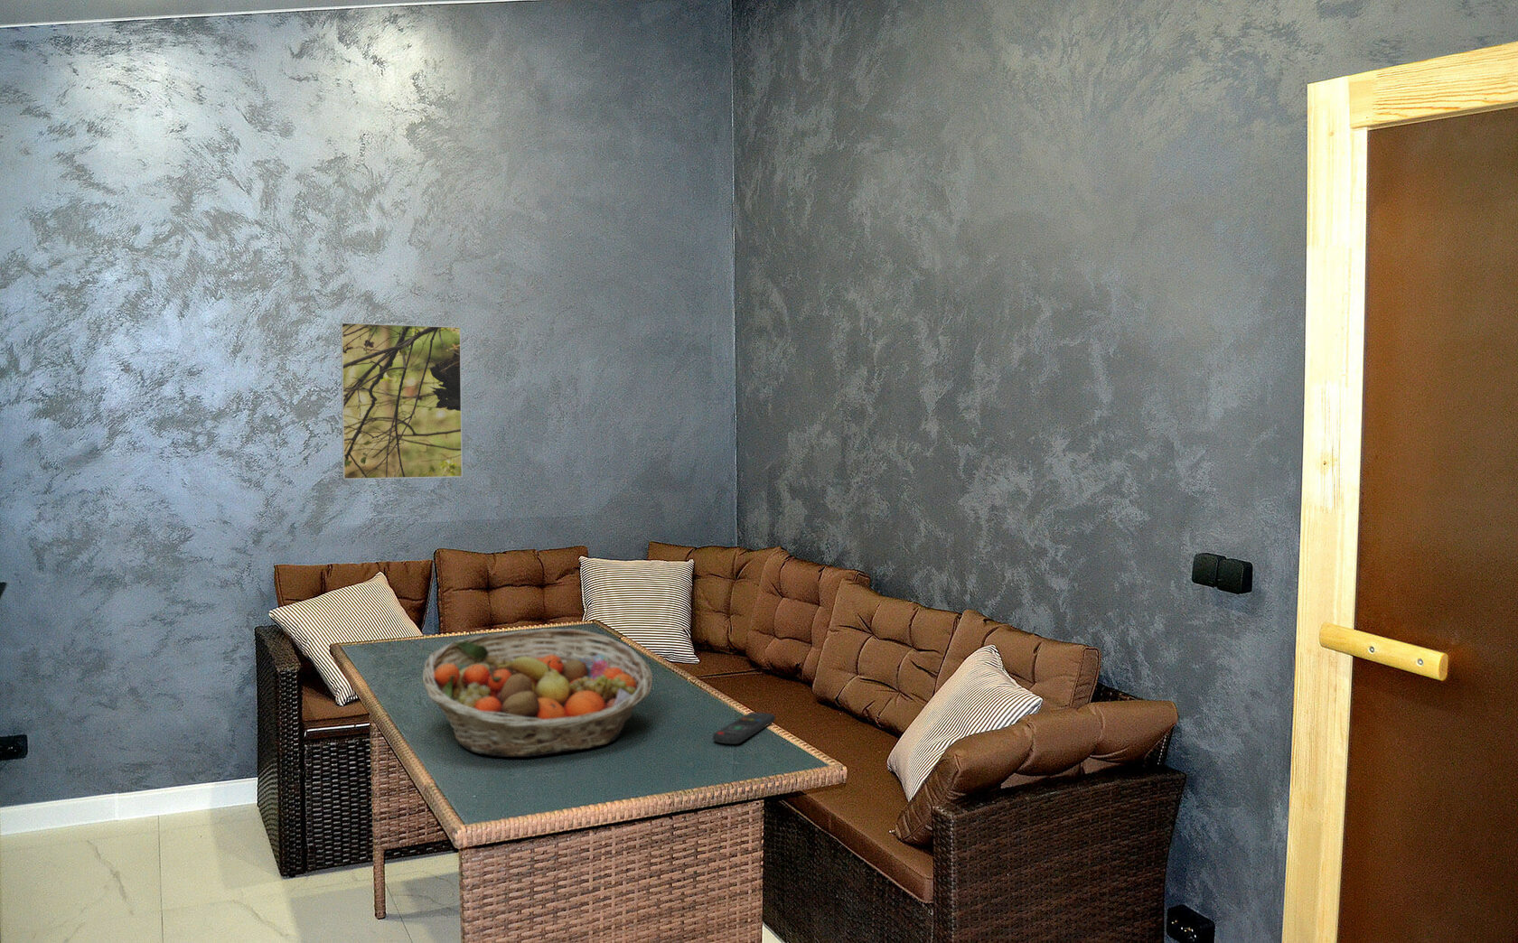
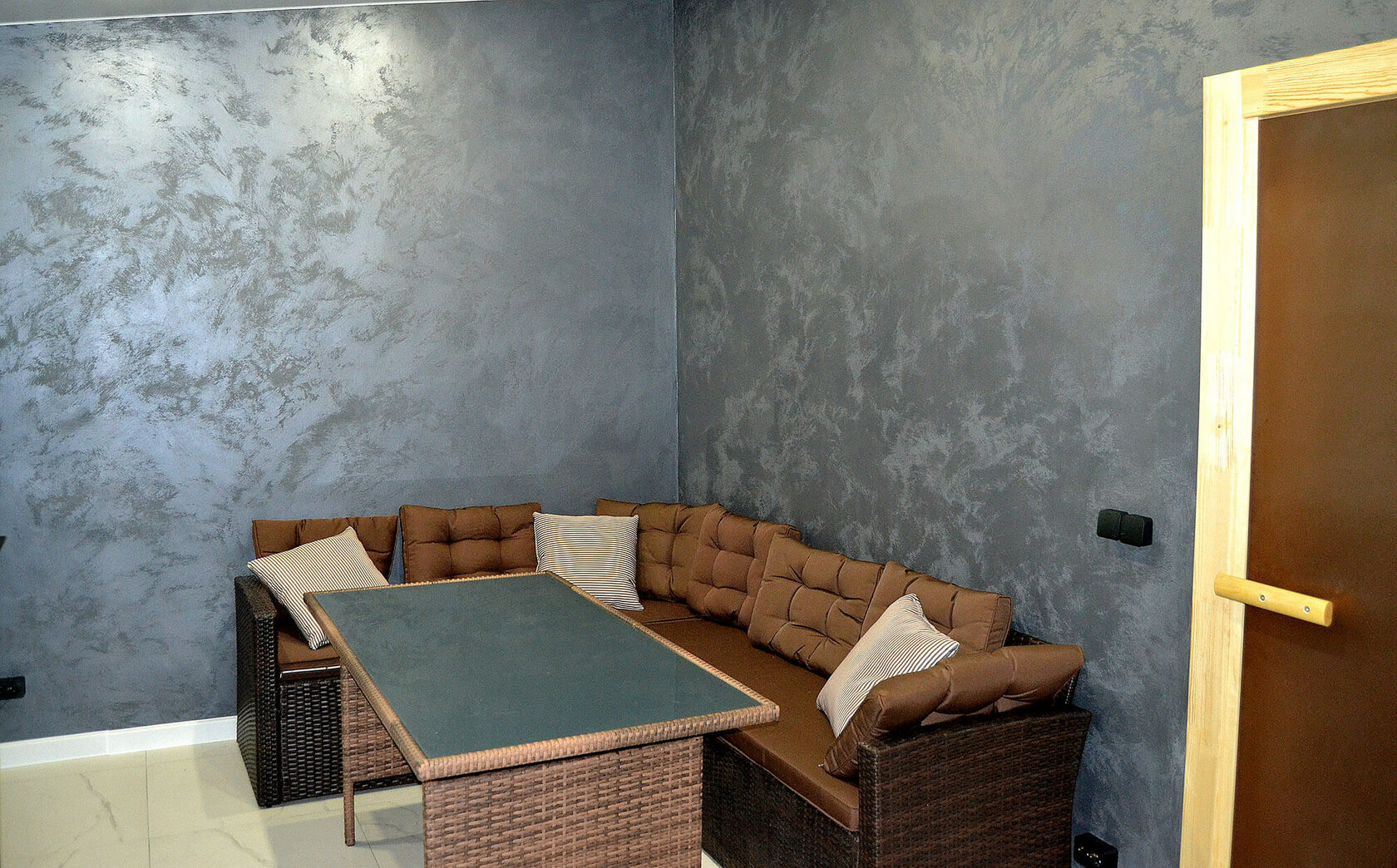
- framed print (402, 401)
- remote control (744, 726)
- fruit basket (539, 689)
